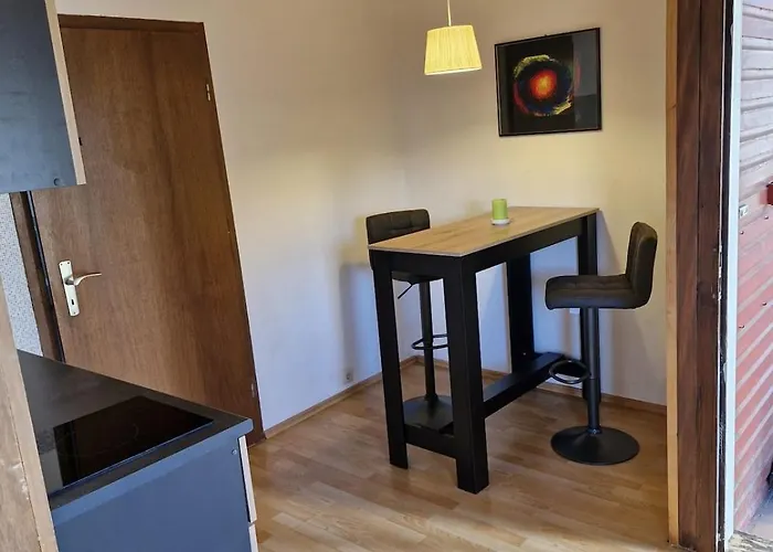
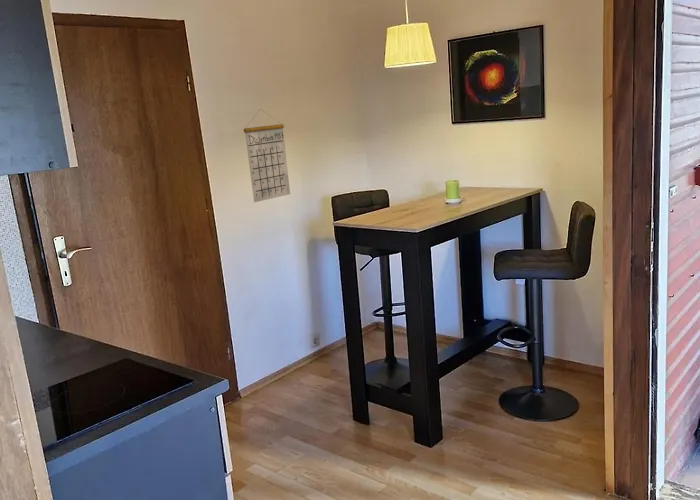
+ calendar (267, 154)
